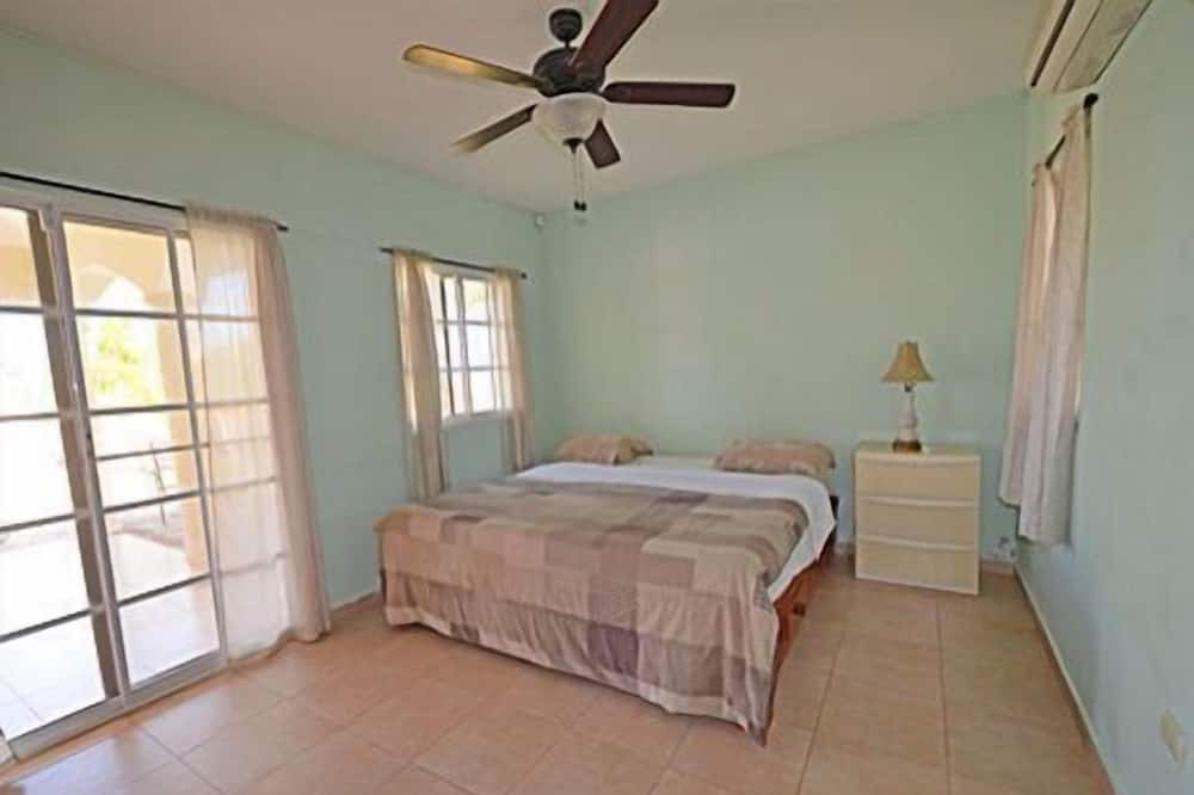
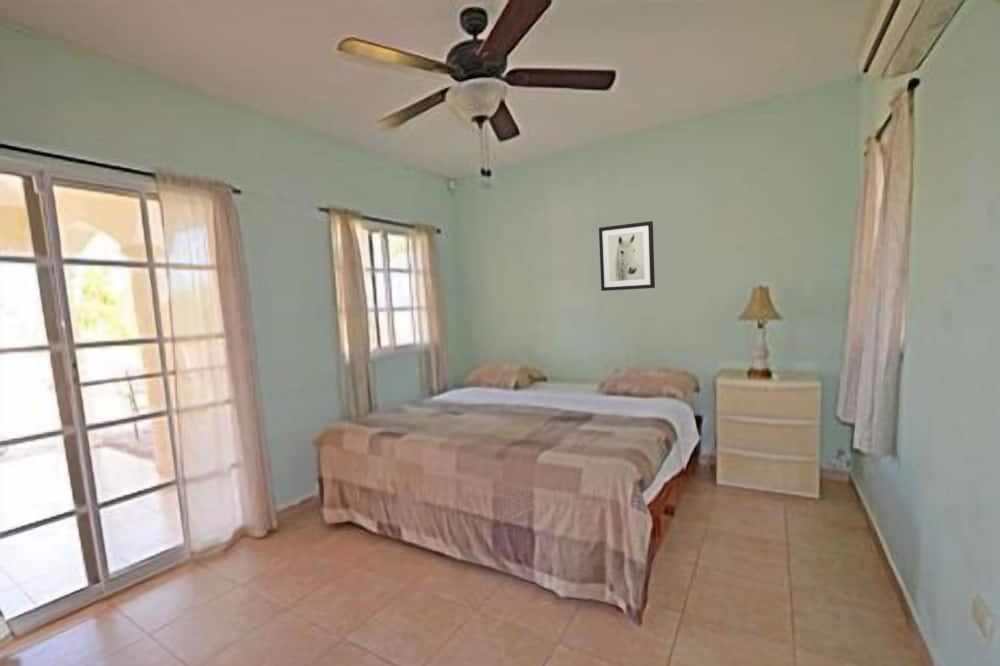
+ wall art (626, 257)
